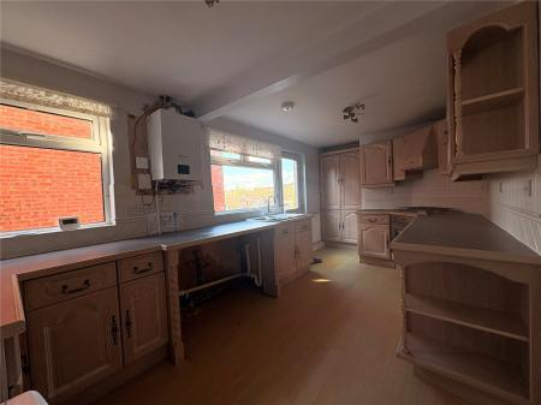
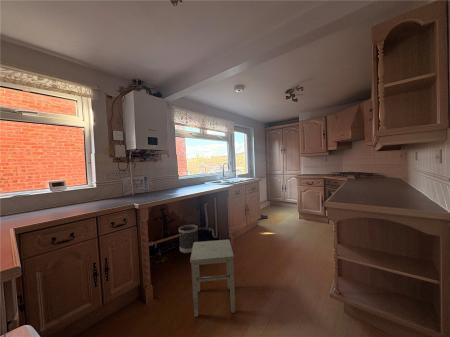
+ wastebasket (188, 238)
+ stool (213, 276)
